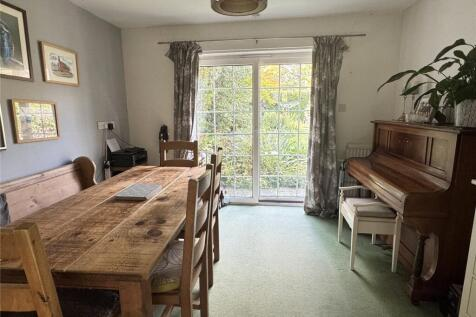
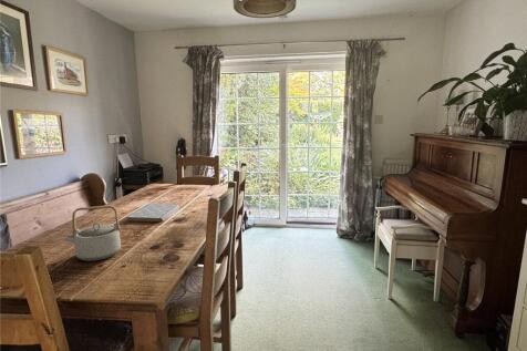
+ teapot (92, 230)
